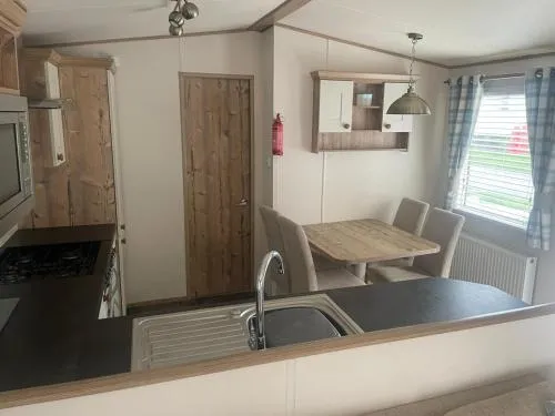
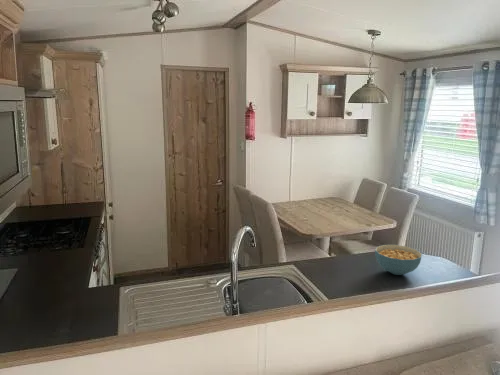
+ cereal bowl (397, 262)
